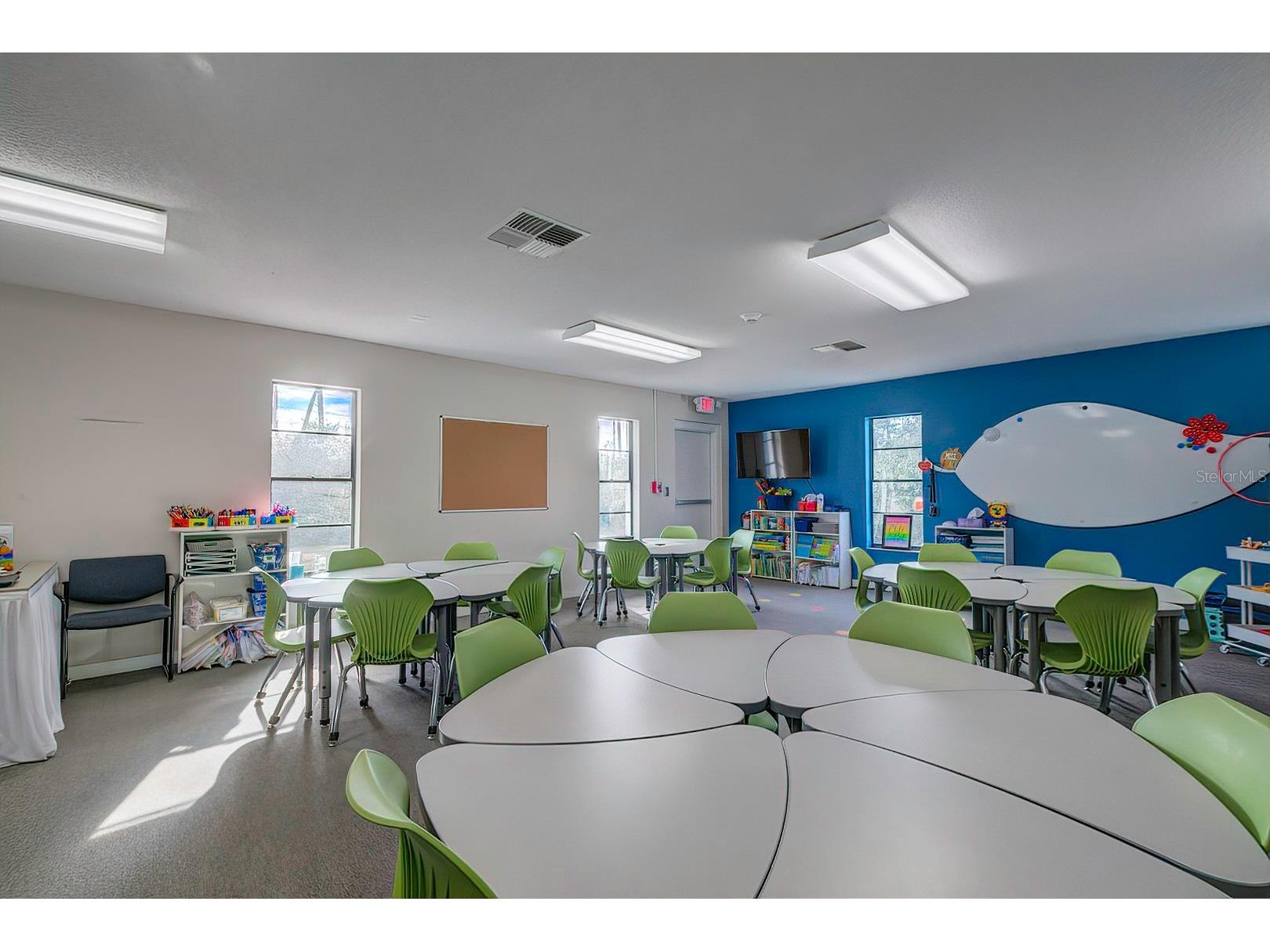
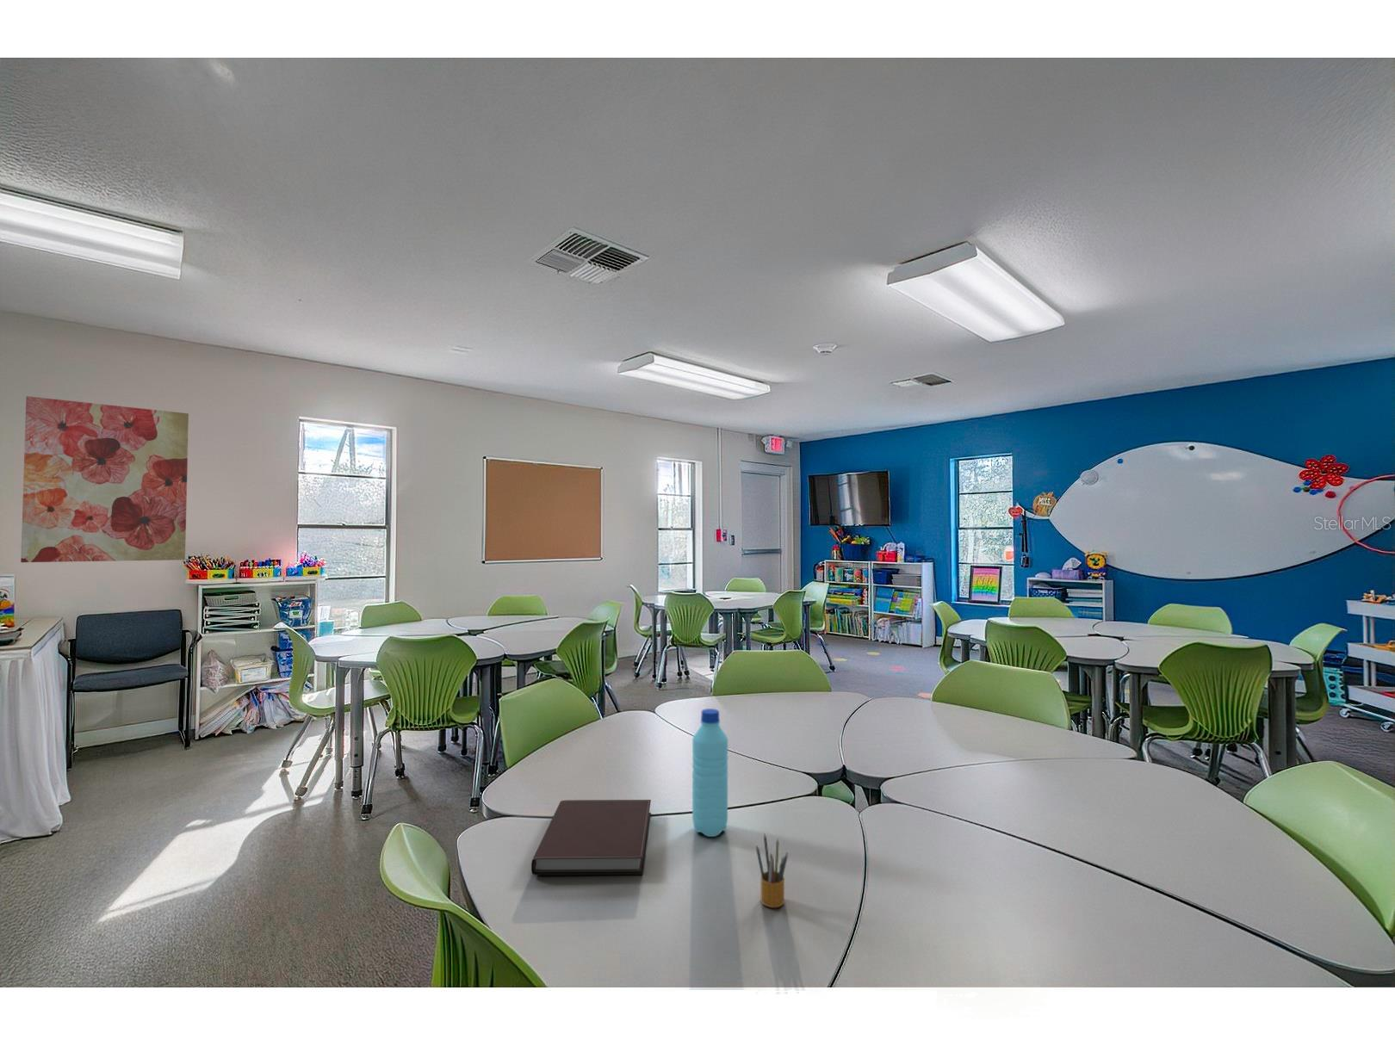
+ pencil box (771, 870)
+ wall art (110, 483)
+ water bottle (710, 769)
+ notebook (596, 833)
